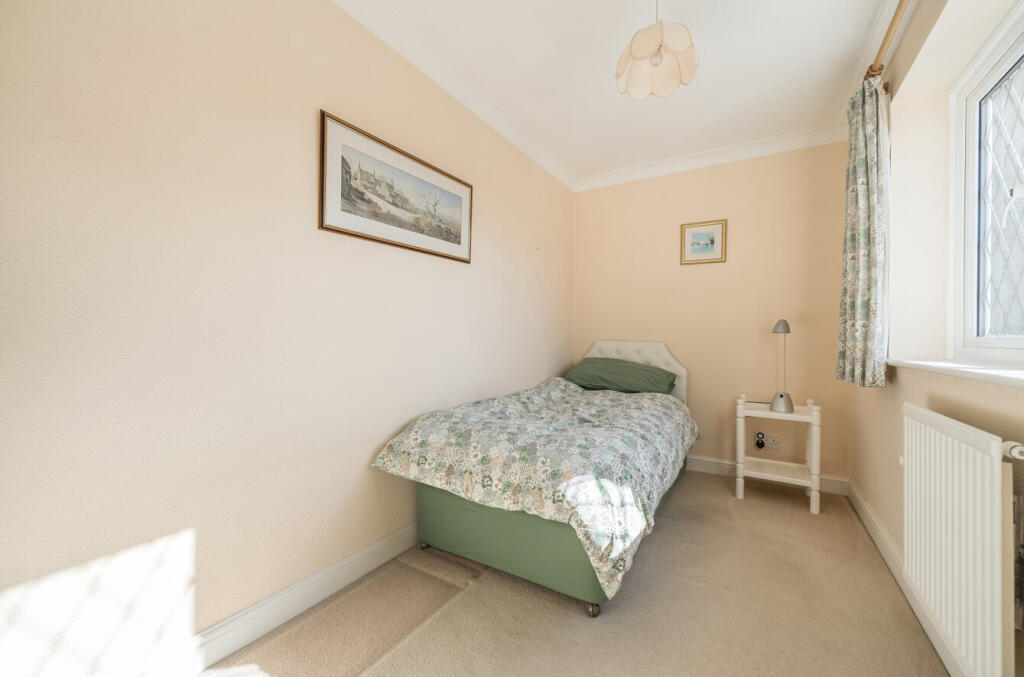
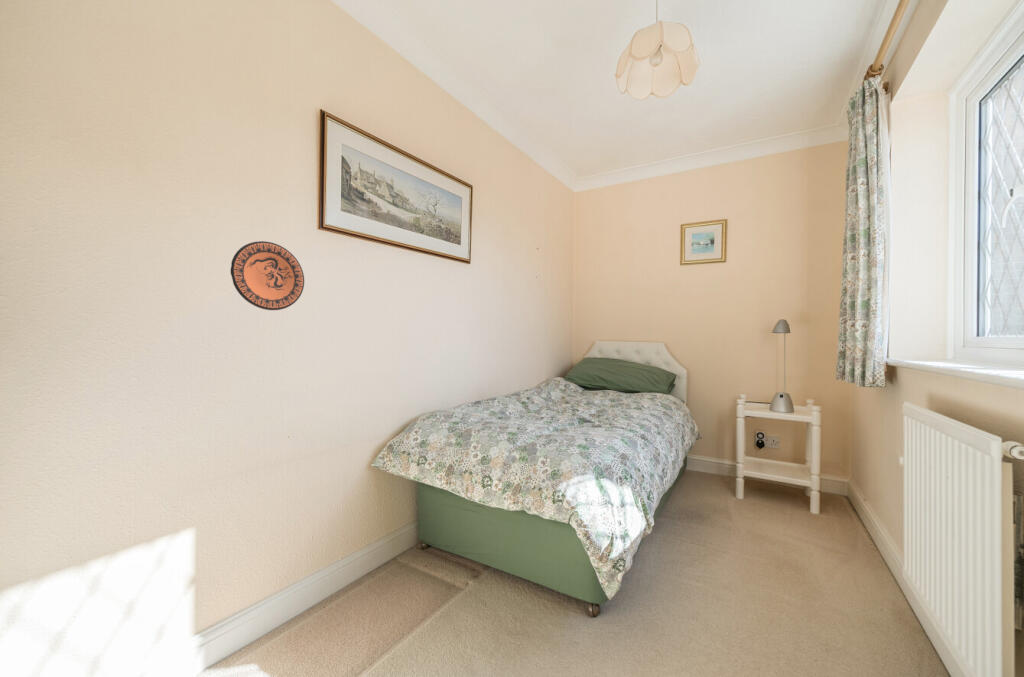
+ decorative plate (269, 276)
